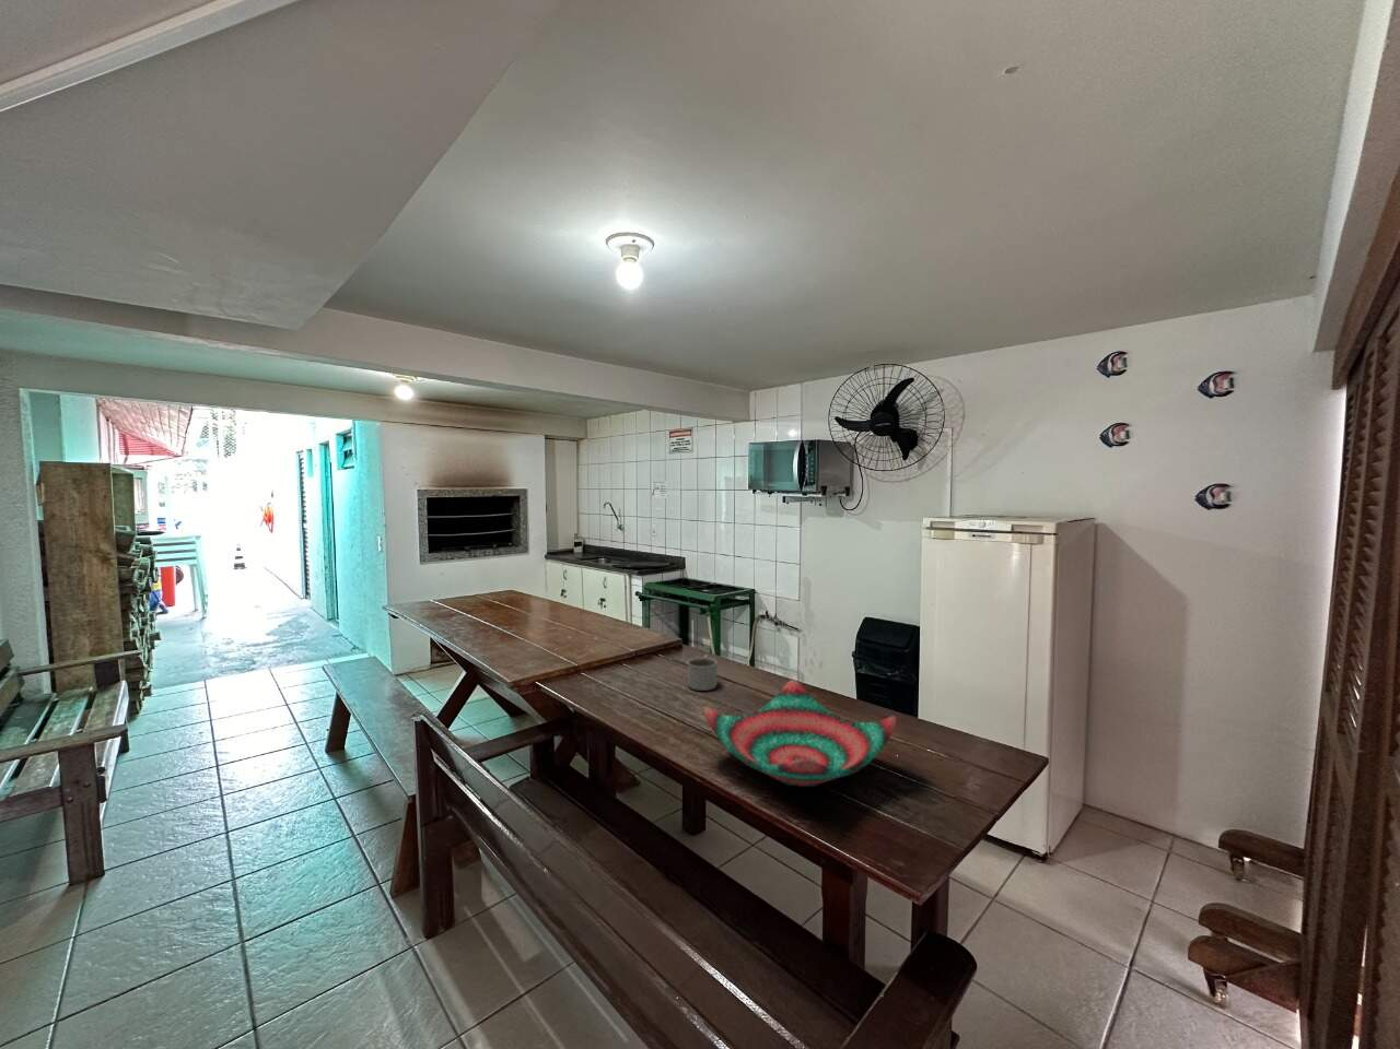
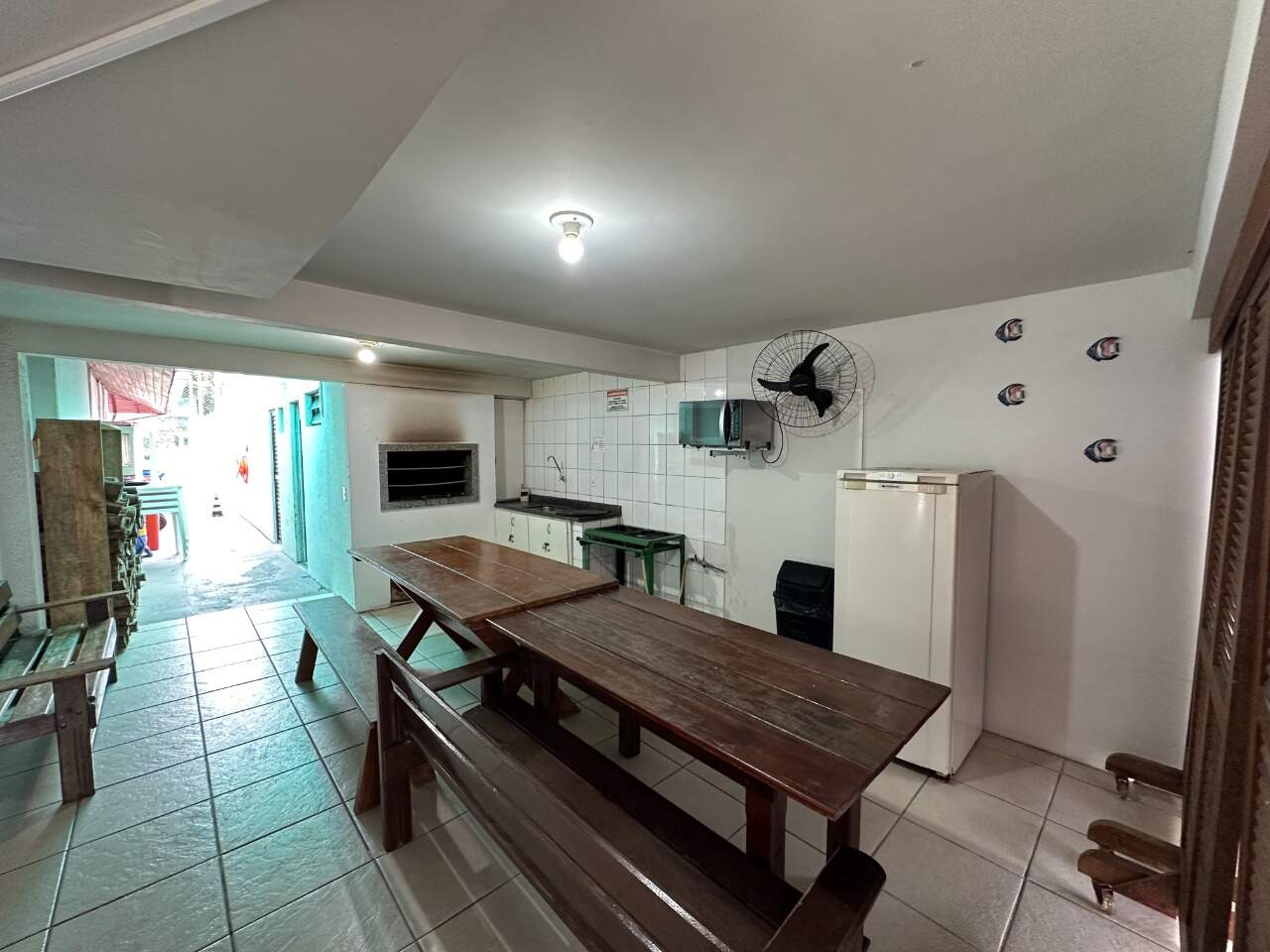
- mug (702, 672)
- decorative bowl (797, 738)
